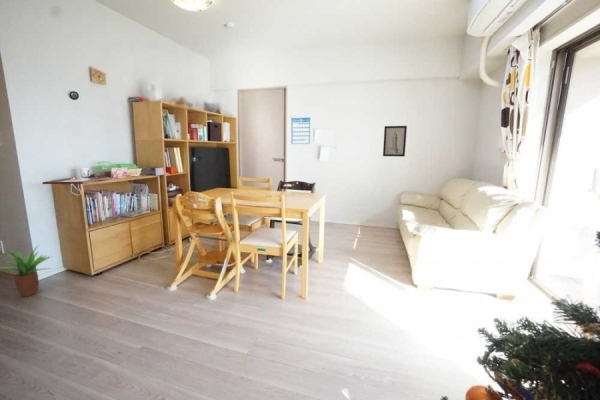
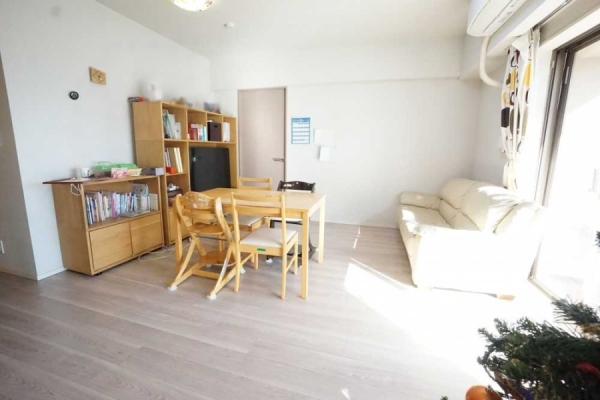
- potted plant (30, 269)
- wall art (394, 141)
